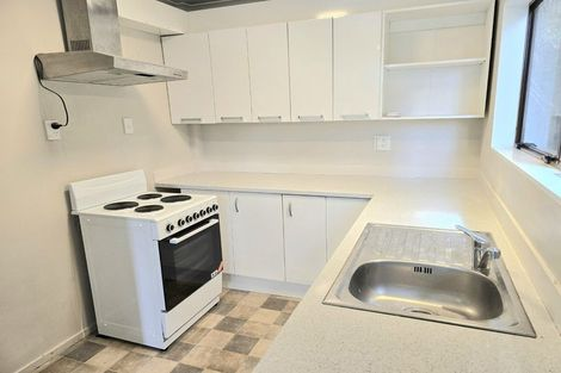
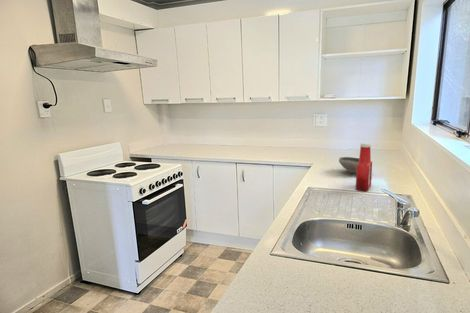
+ bowl (353, 165)
+ soap bottle (364, 165)
